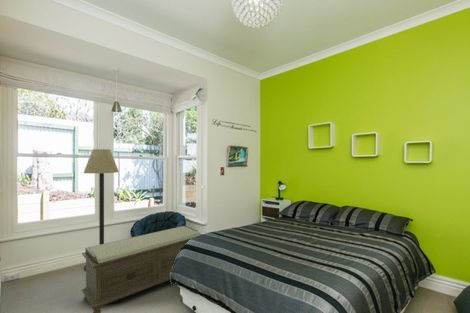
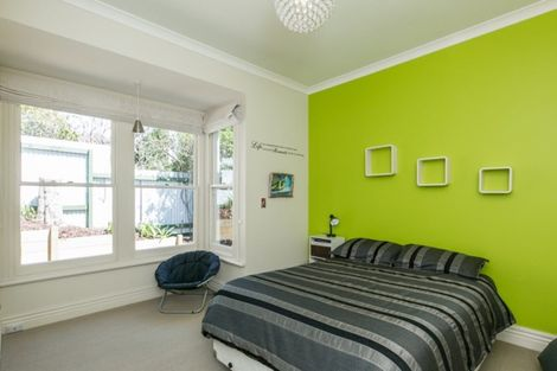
- floor lamp (101, 207)
- bench (149, 262)
